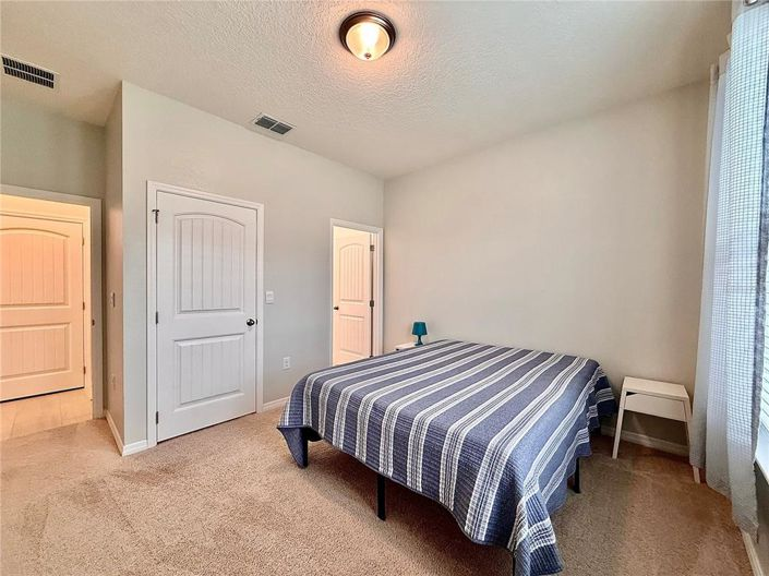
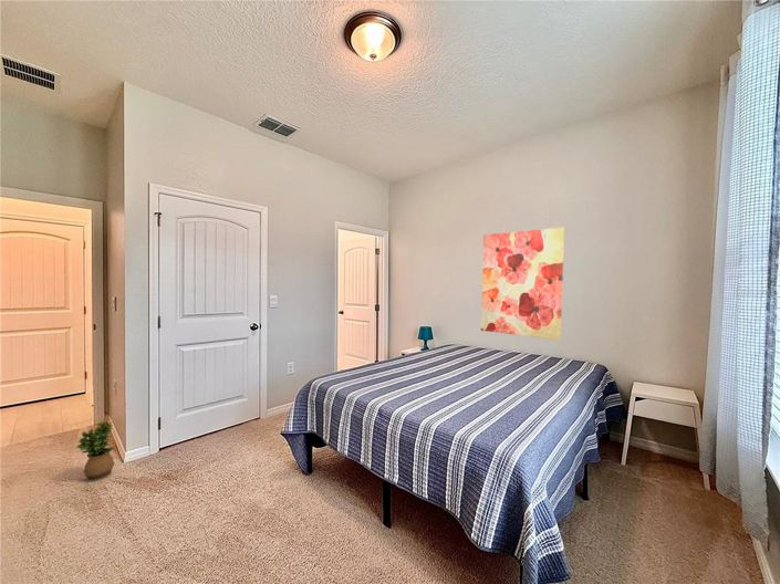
+ wall art (519, 283)
+ potted plant (95, 449)
